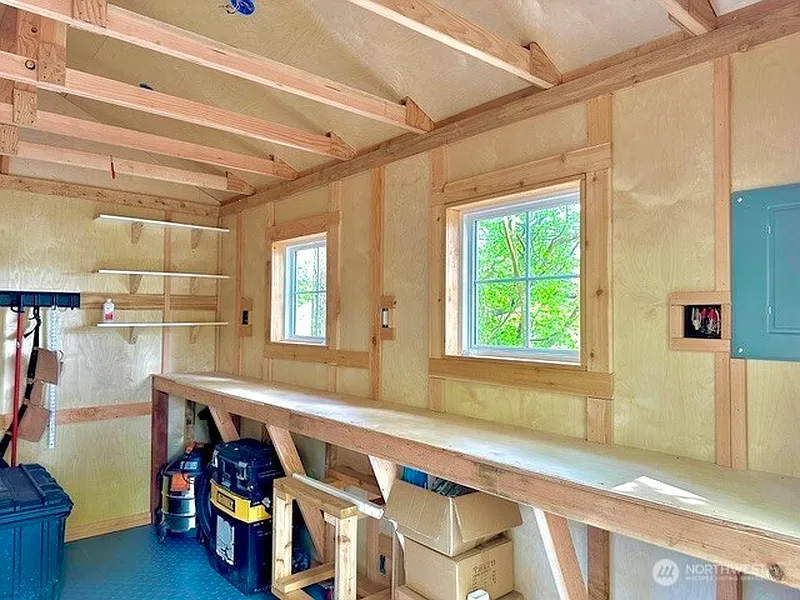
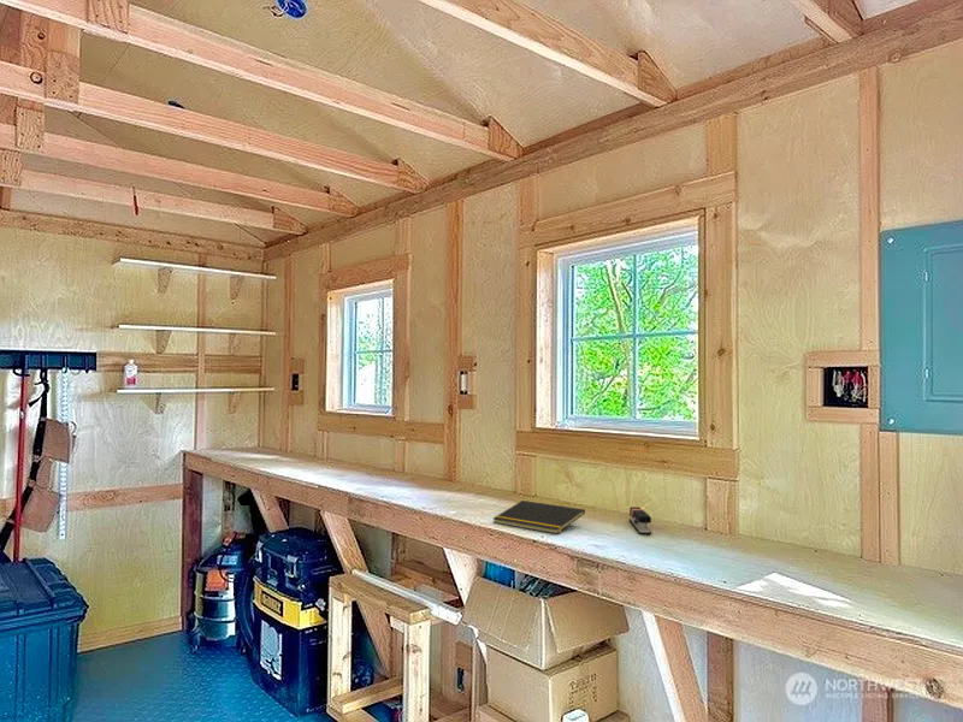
+ notepad (538, 515)
+ stapler (639, 519)
